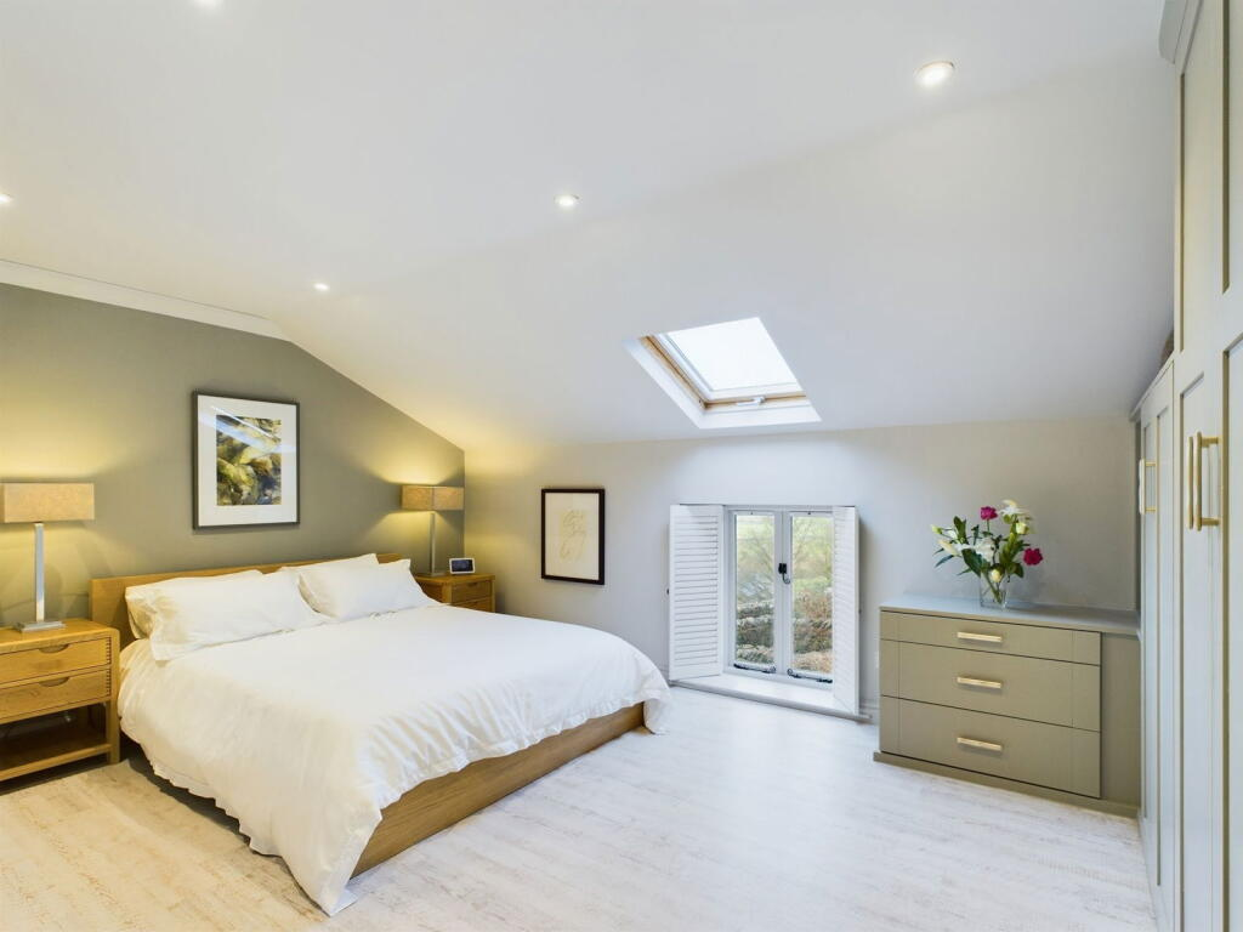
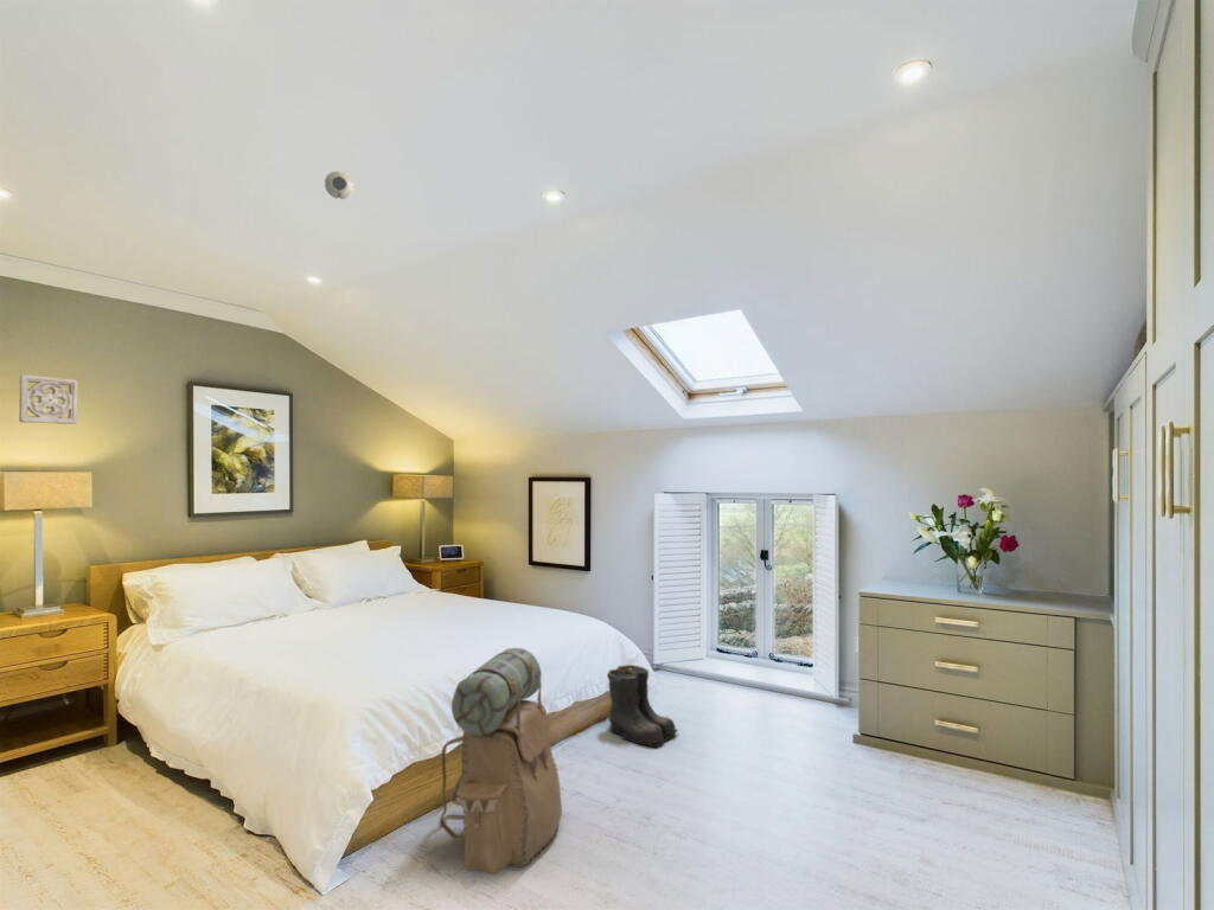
+ smoke detector (339, 184)
+ wall ornament (49, 400)
+ boots (640, 703)
+ backpack (499, 744)
